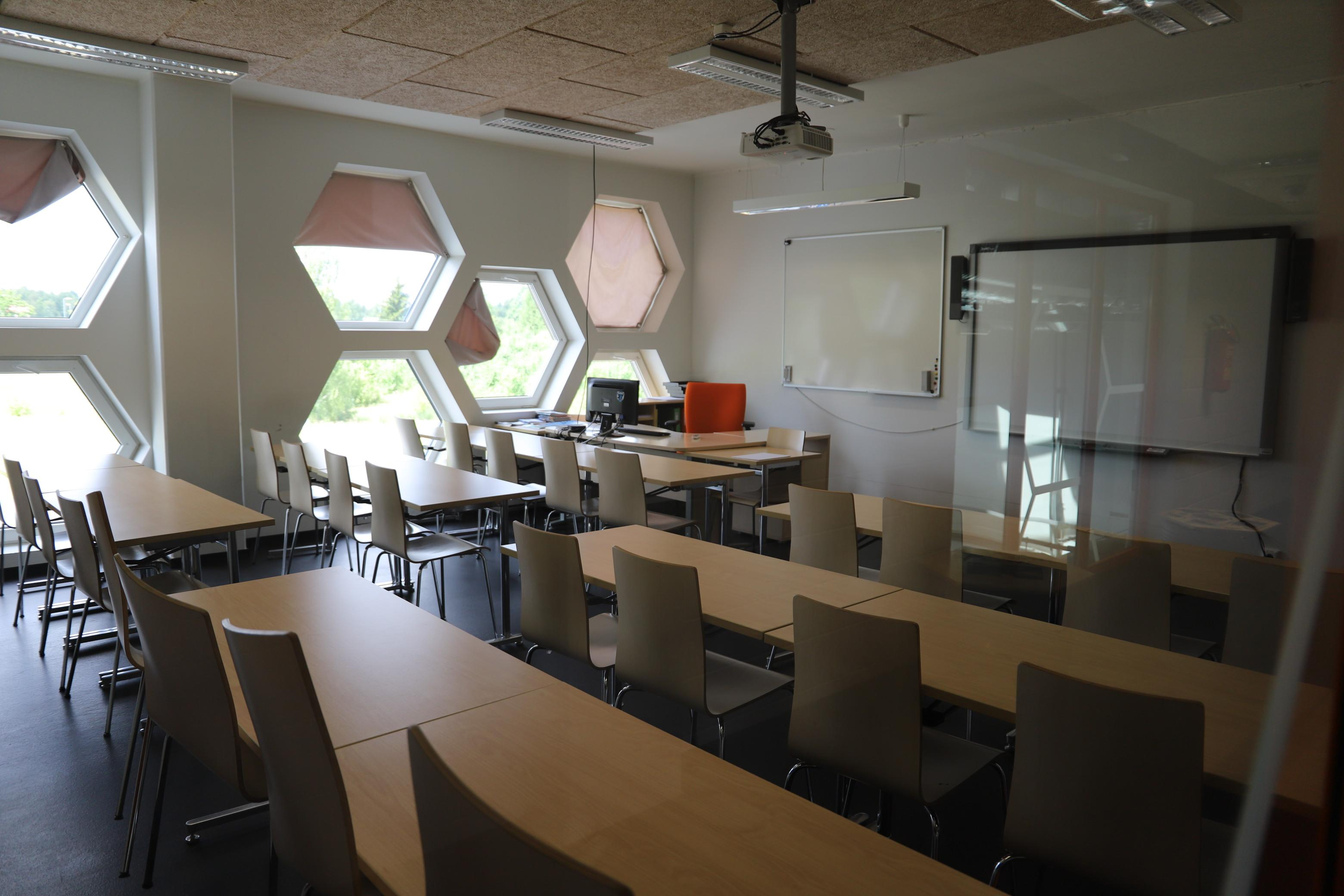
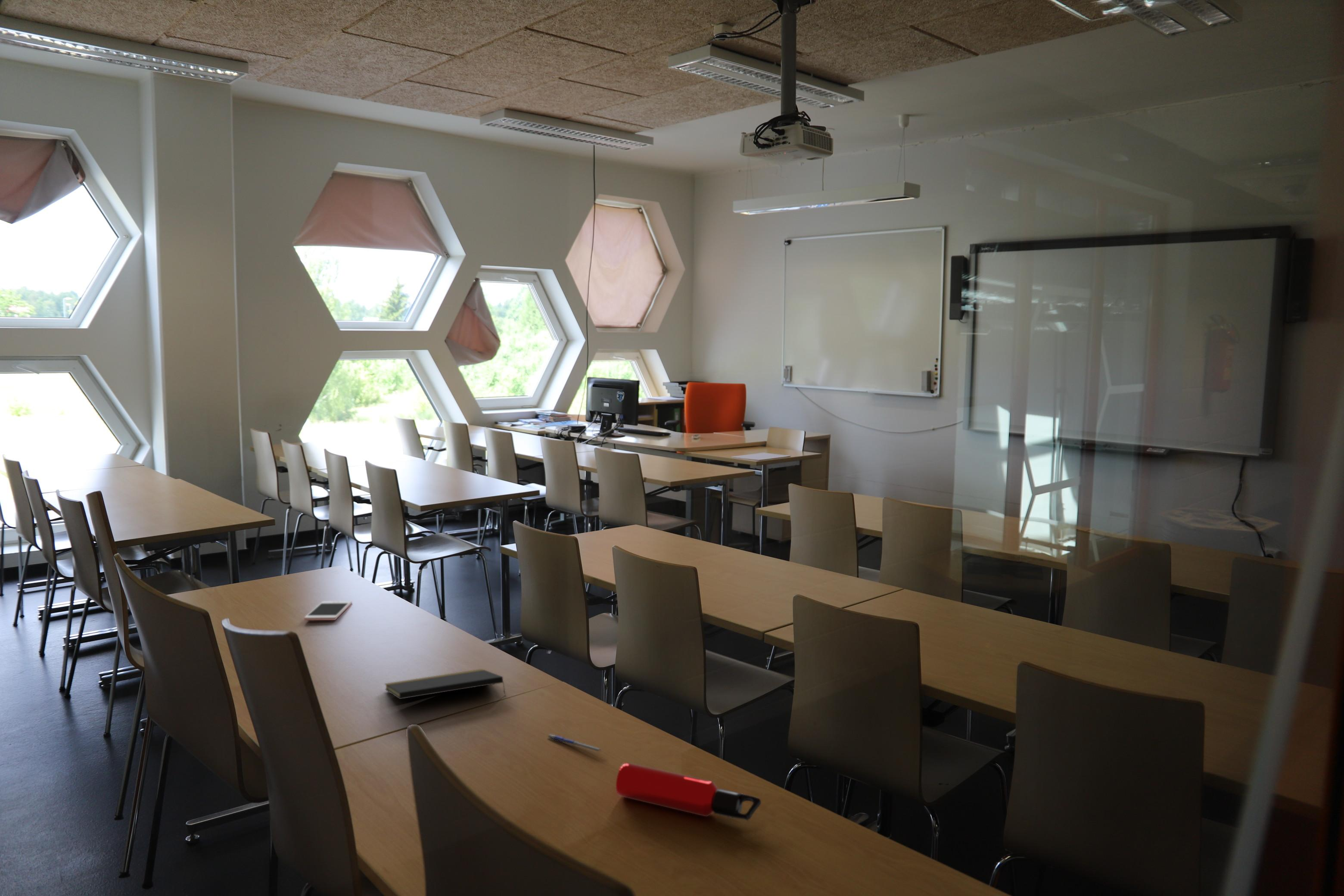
+ notepad (443, 683)
+ water bottle (684, 794)
+ pen (575, 743)
+ cell phone (329, 610)
